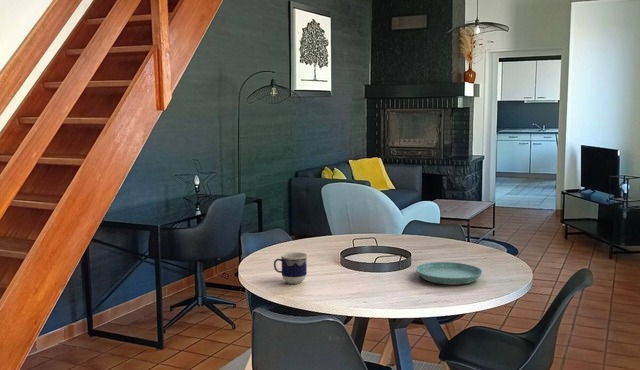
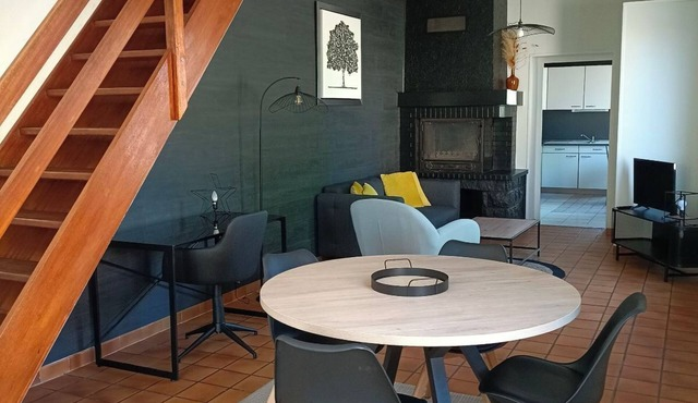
- saucer (448, 273)
- cup (290, 268)
